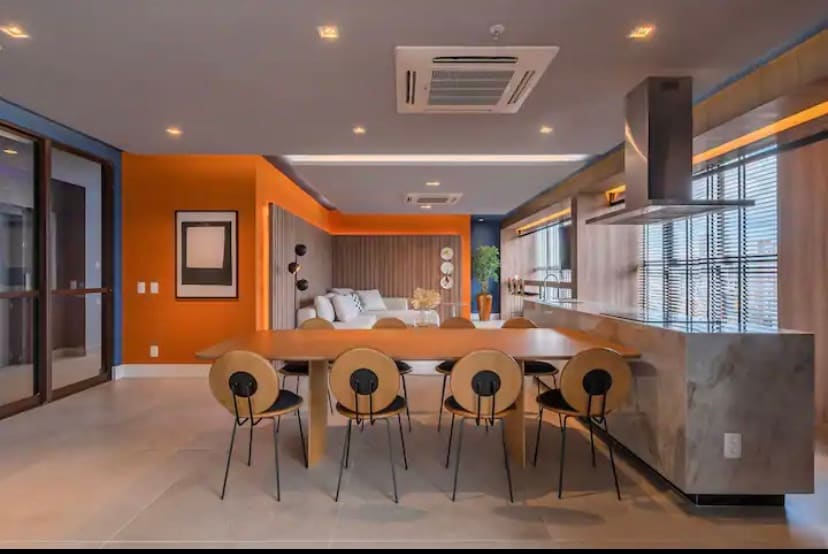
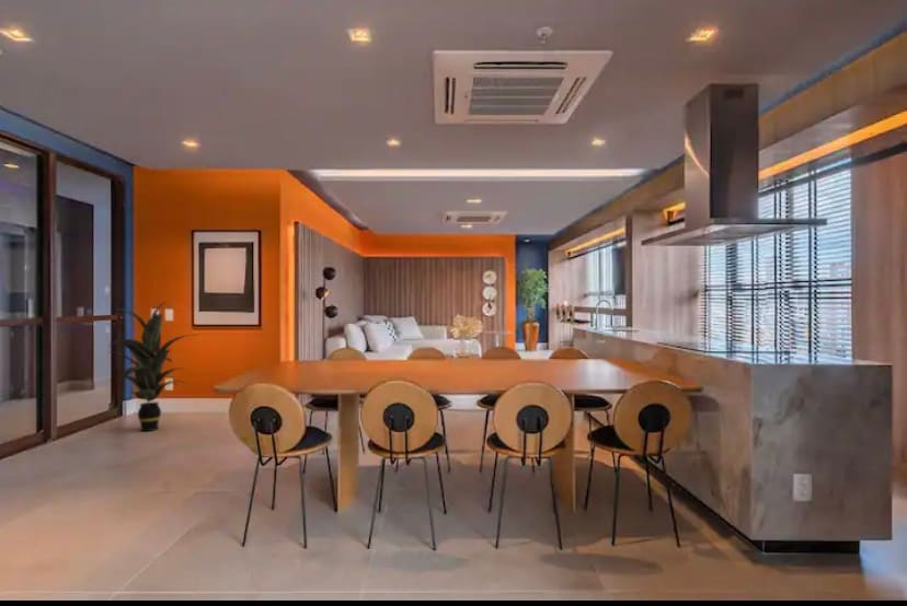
+ indoor plant (152, 365)
